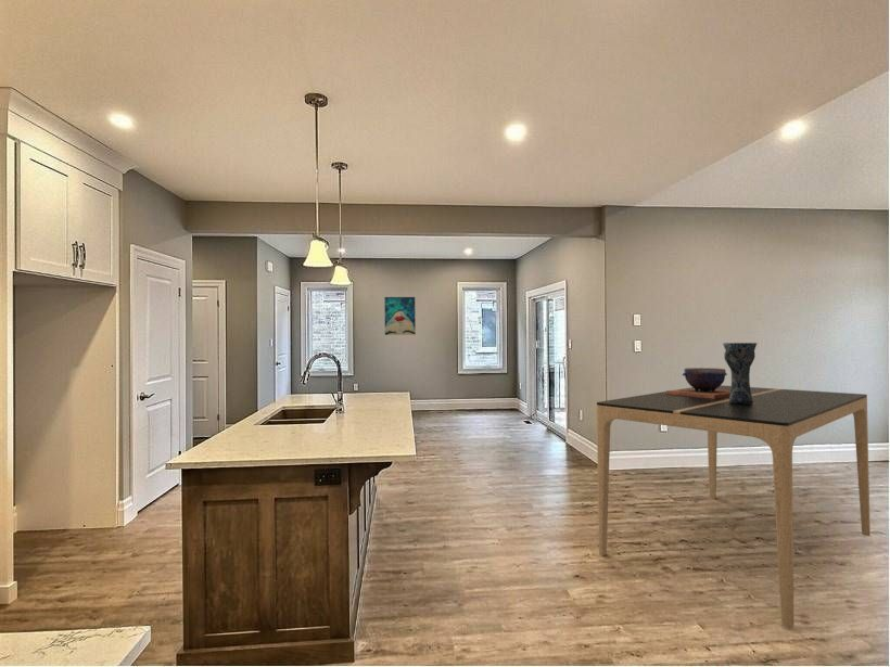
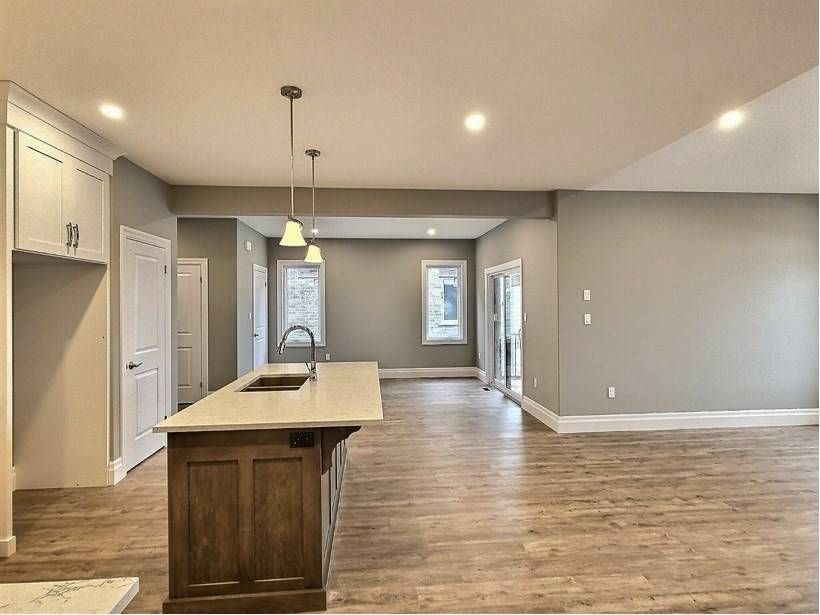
- vase (740, 372)
- decorative bowl (704, 381)
- wall art (399, 316)
- dining table (715, 471)
